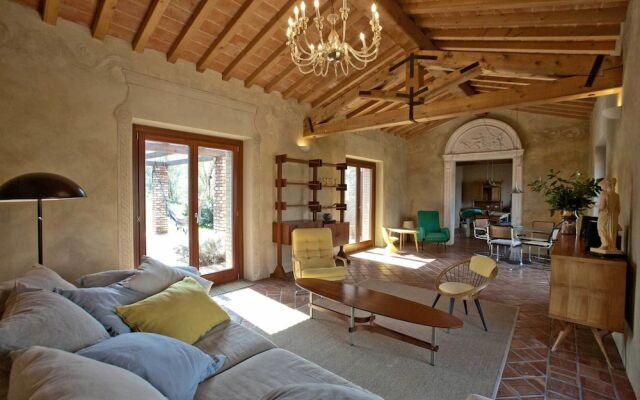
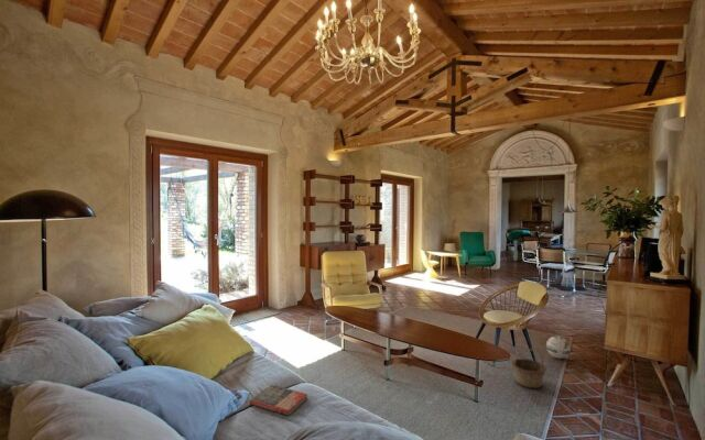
+ ball (557, 346)
+ basket (528, 366)
+ book (279, 398)
